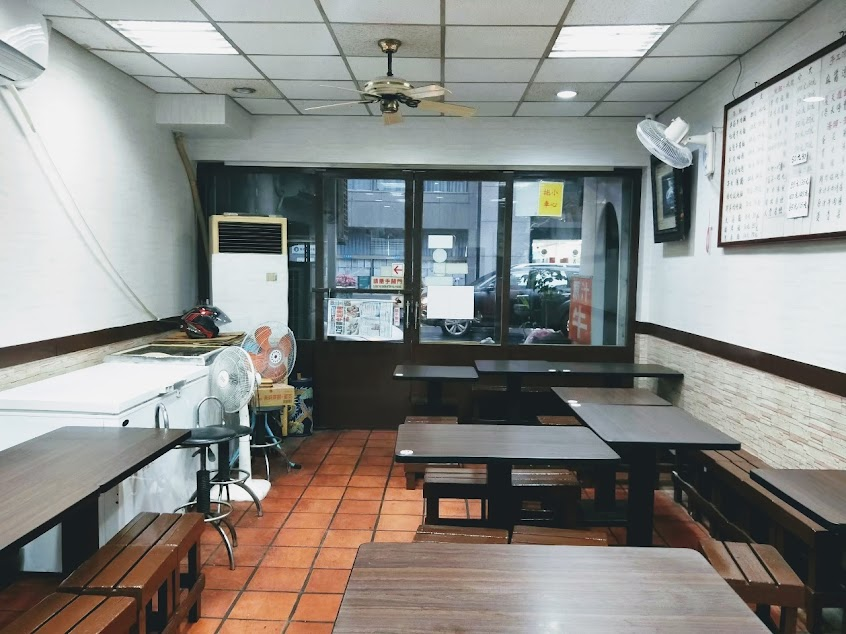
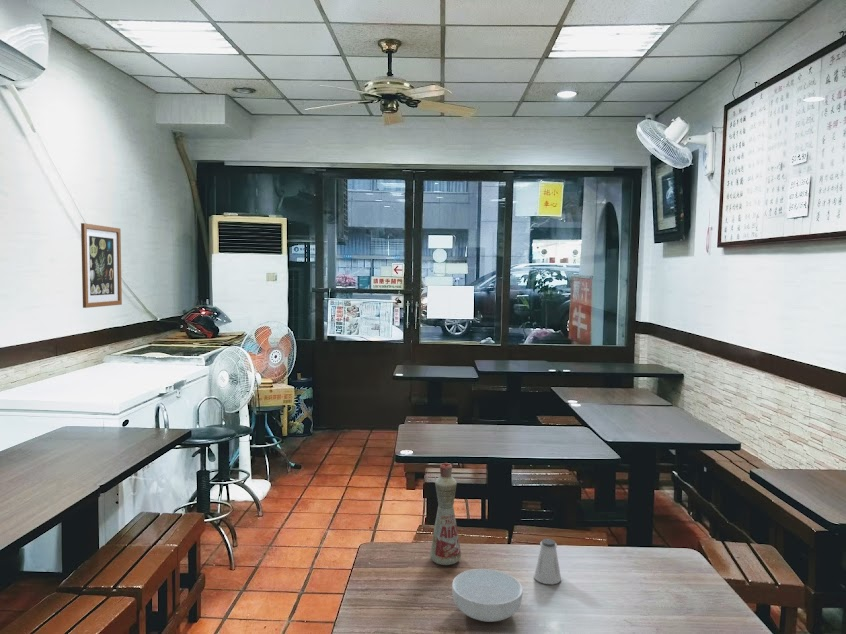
+ saltshaker (548, 559)
+ bottle (446, 511)
+ wall art (102, 266)
+ cereal bowl (486, 599)
